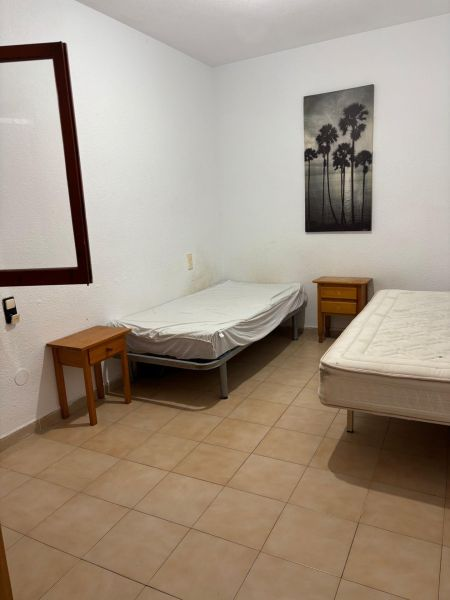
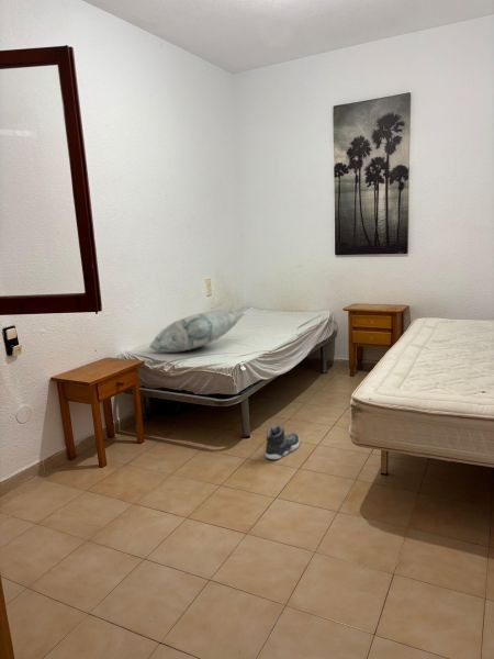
+ decorative pillow (199, 331)
+ sneaker (282, 437)
